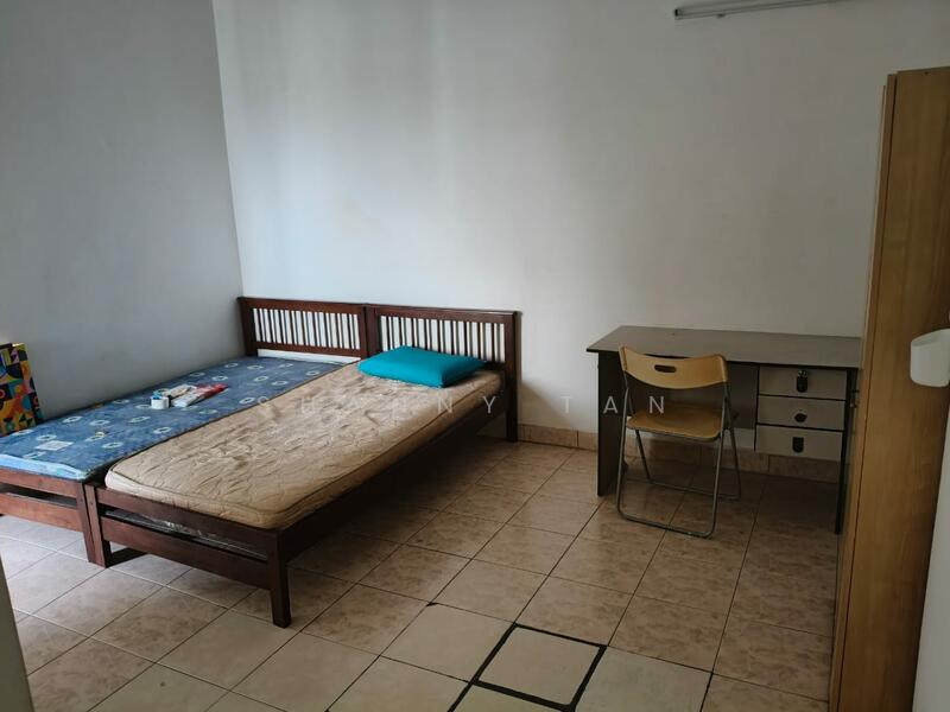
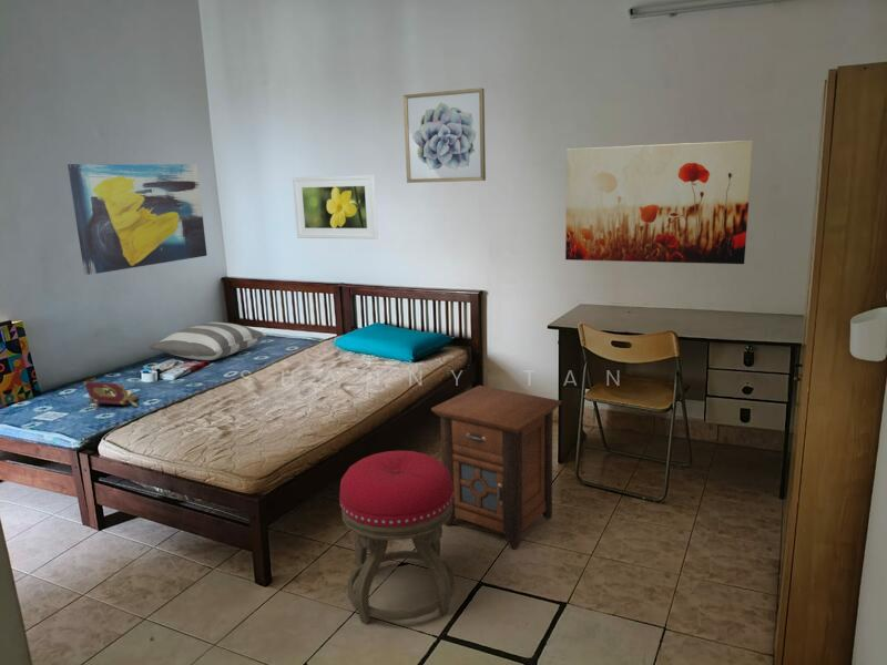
+ nightstand (497, 463)
+ book (112, 390)
+ pillow (211, 340)
+ wall art (652, 204)
+ wall art (144, 215)
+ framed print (334, 207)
+ stool (398, 531)
+ wall art (443, 137)
